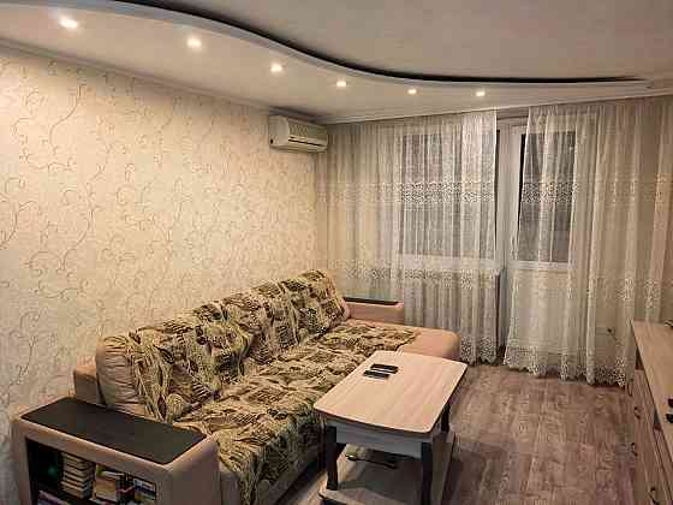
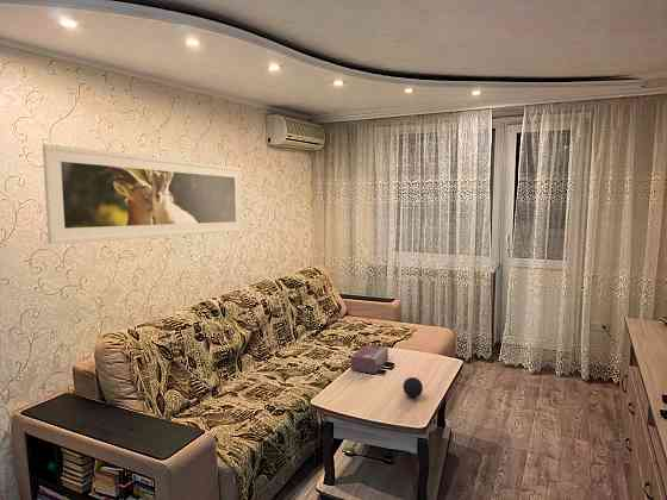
+ tissue box (369, 357)
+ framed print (166, 198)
+ decorative ball (412, 387)
